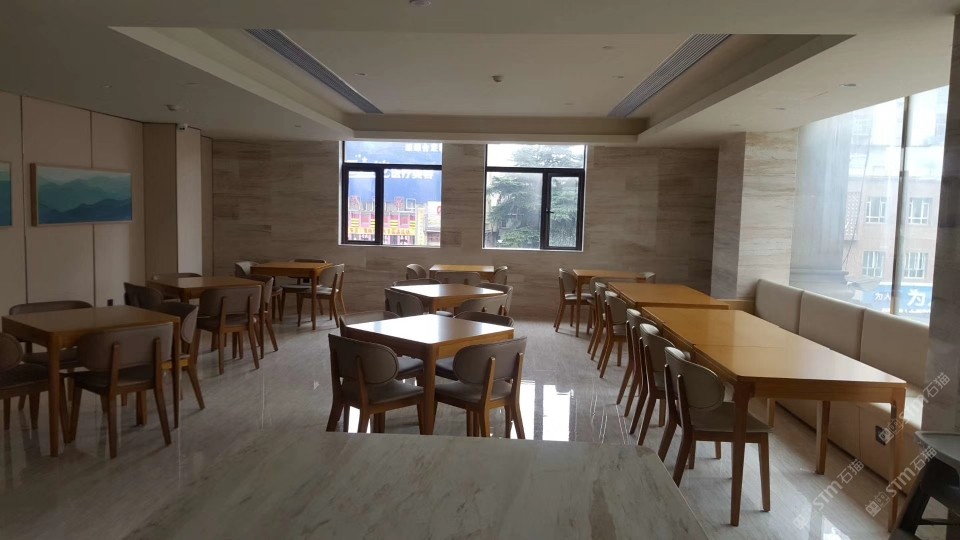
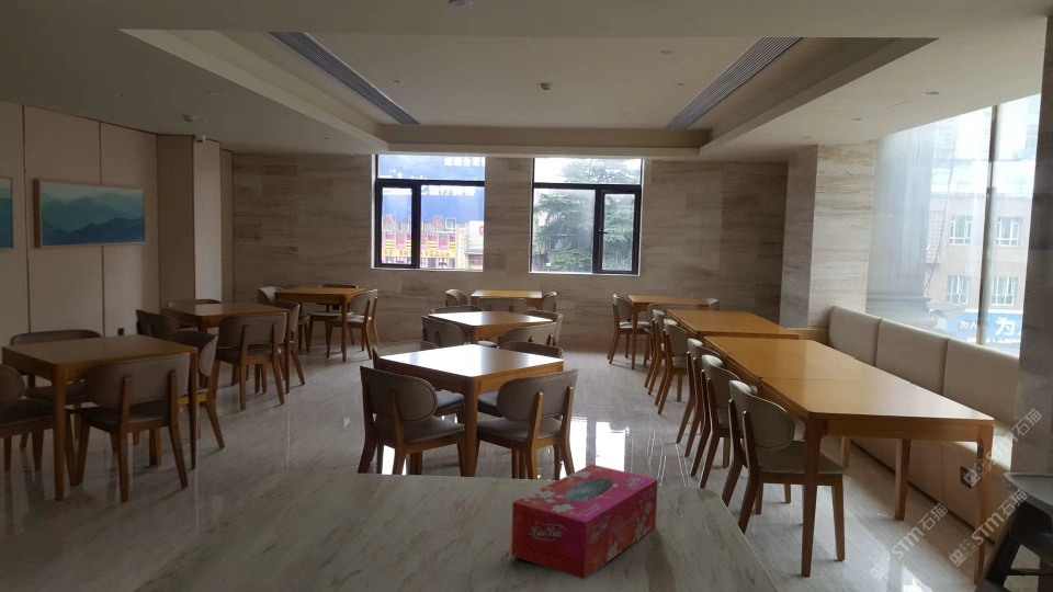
+ tissue box (588, 515)
